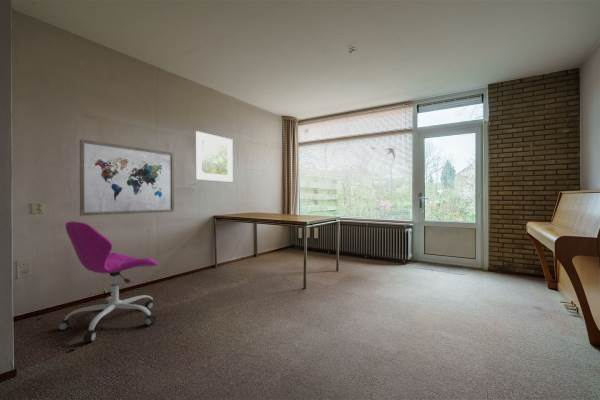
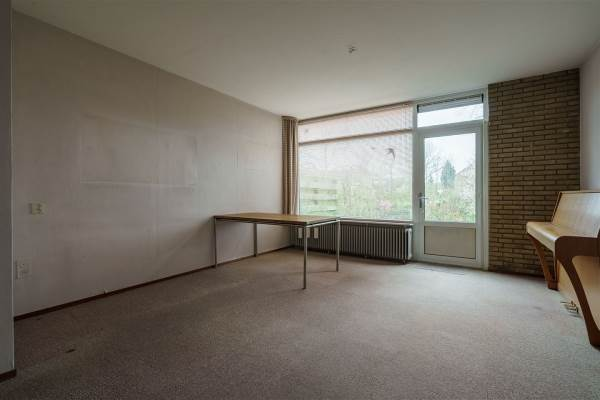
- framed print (215, 158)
- office chair (116, 269)
- wall art (132, 180)
